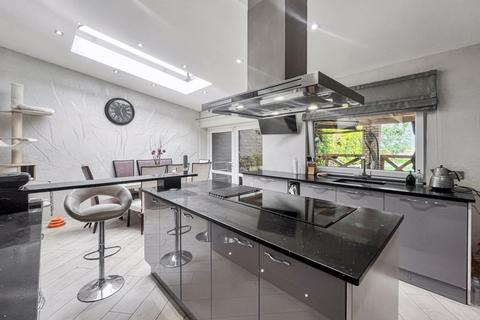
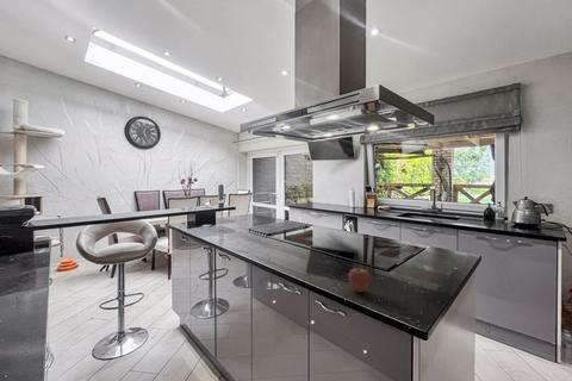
+ fruit (359, 277)
